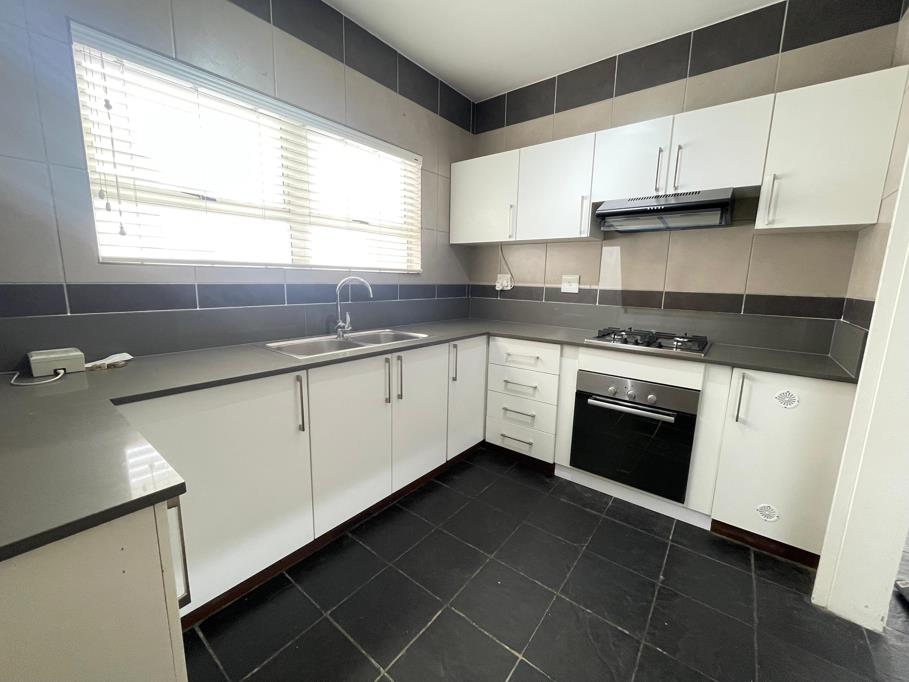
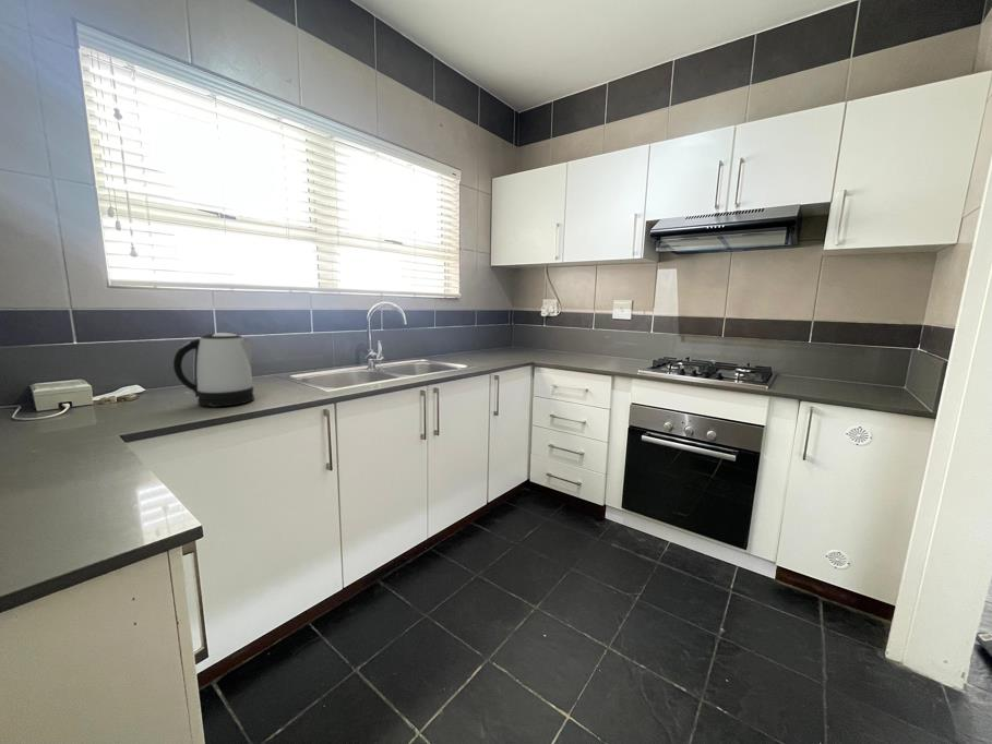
+ kettle (215, 368)
